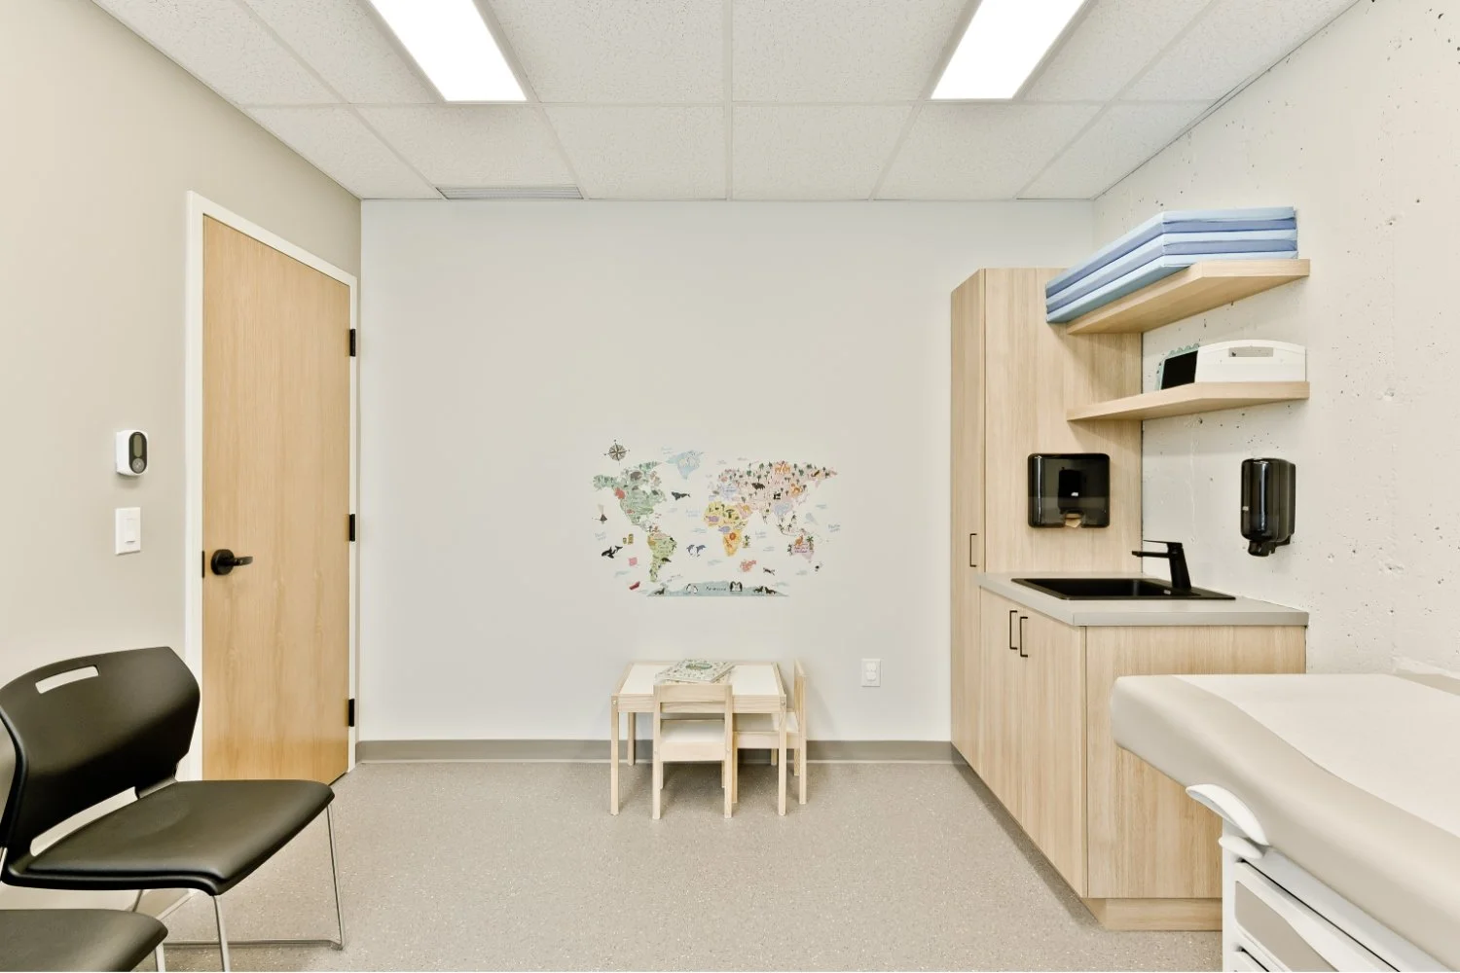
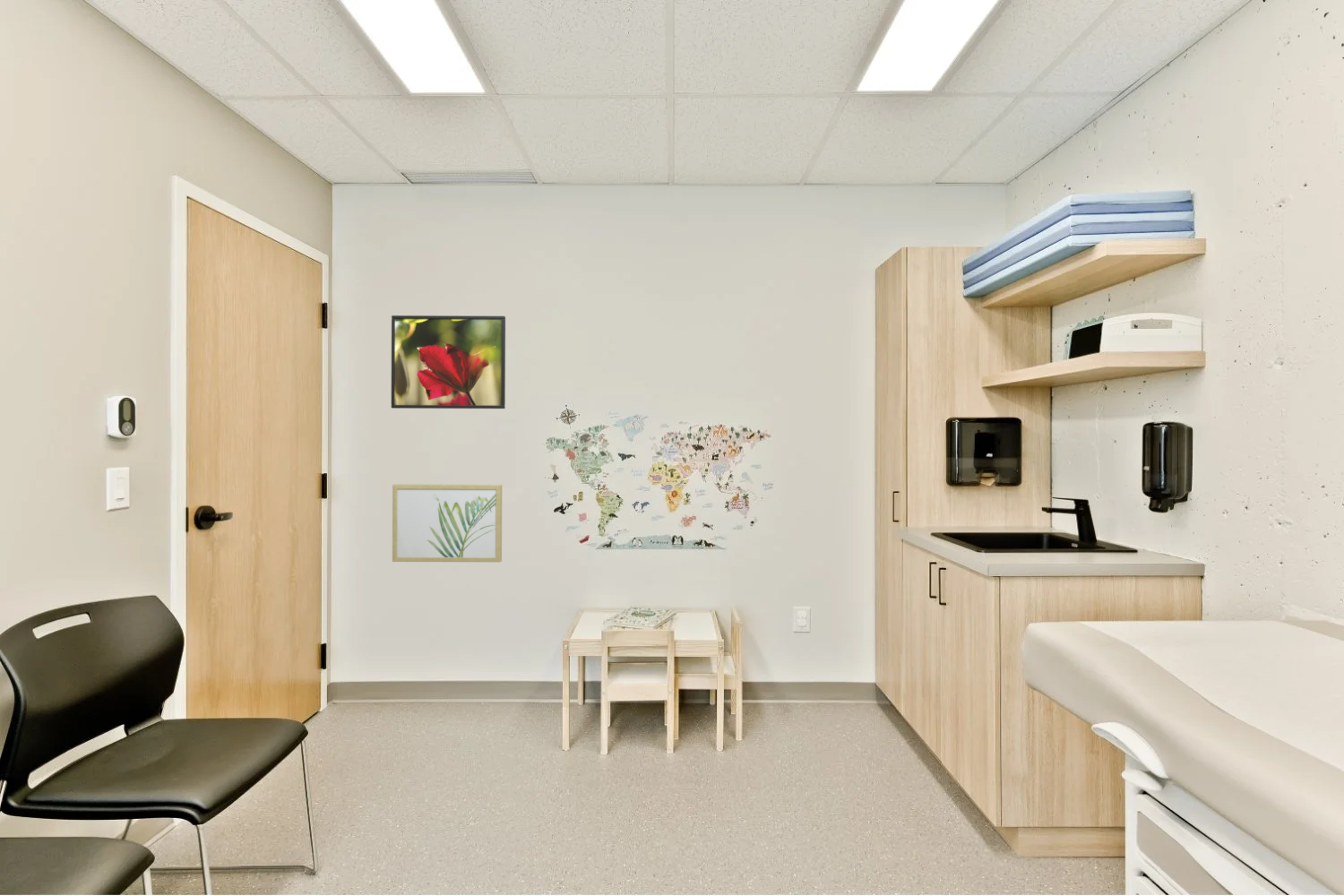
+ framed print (448, 362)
+ wall art (447, 522)
